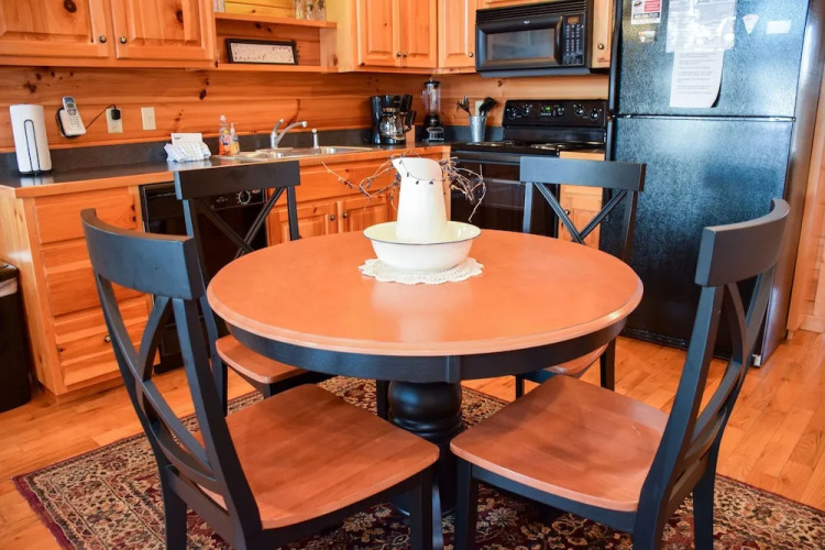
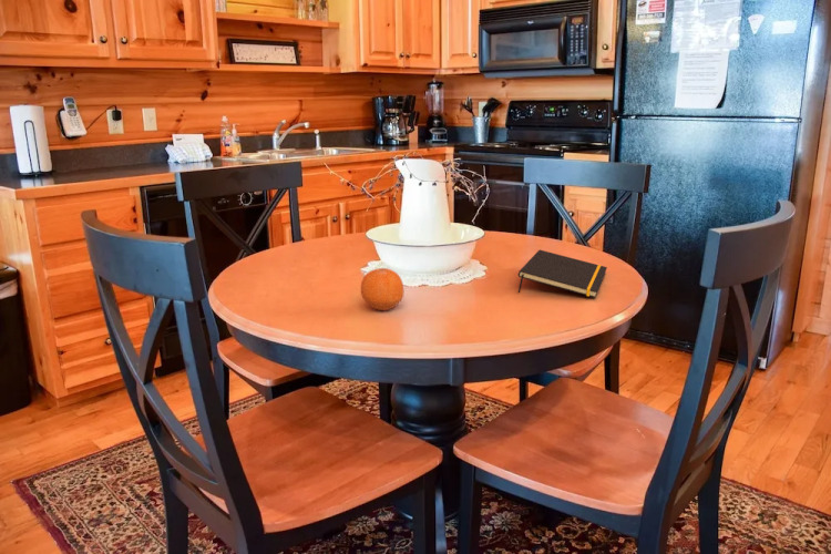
+ notepad (564, 271)
+ fruit (382, 289)
